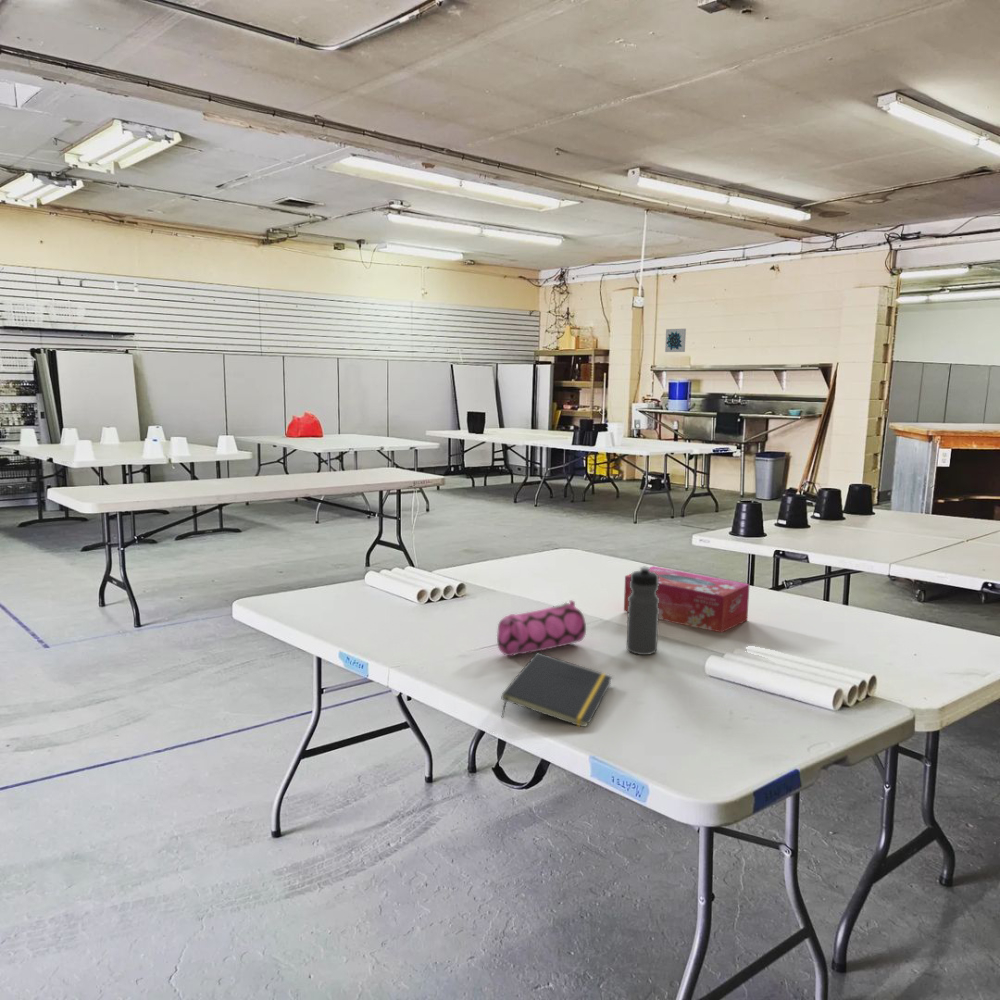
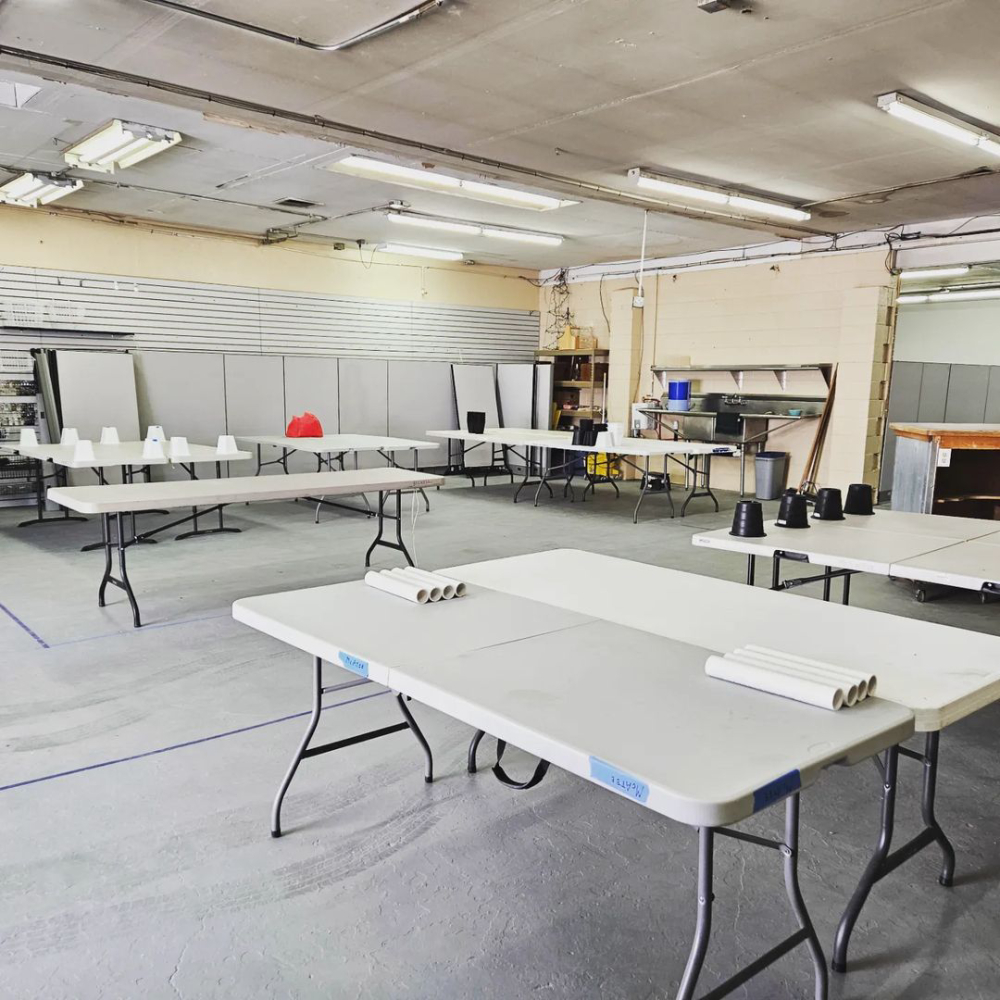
- notepad (559, 687)
- water bottle (643, 608)
- wall art (675, 340)
- tissue box (685, 597)
- pencil case (540, 627)
